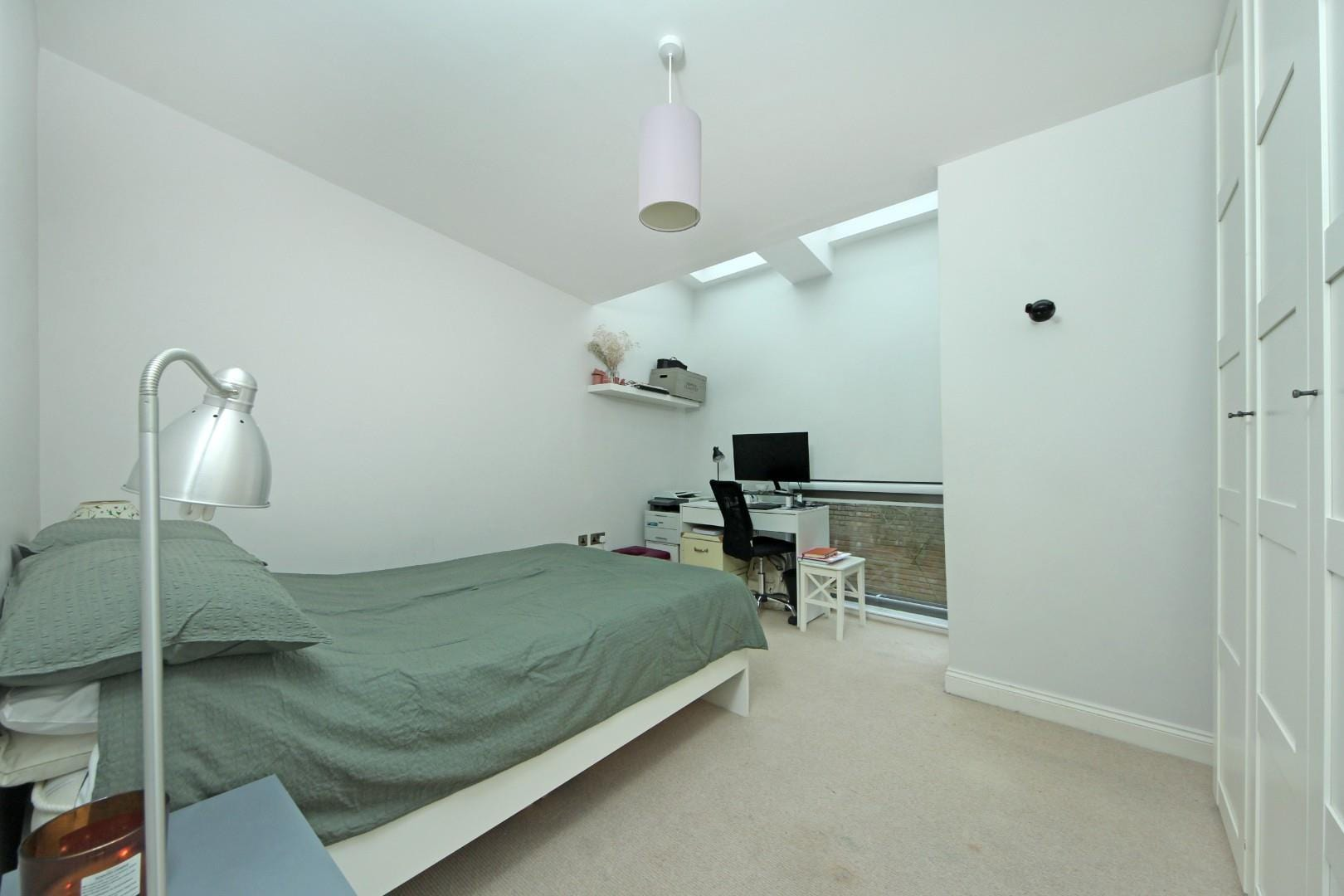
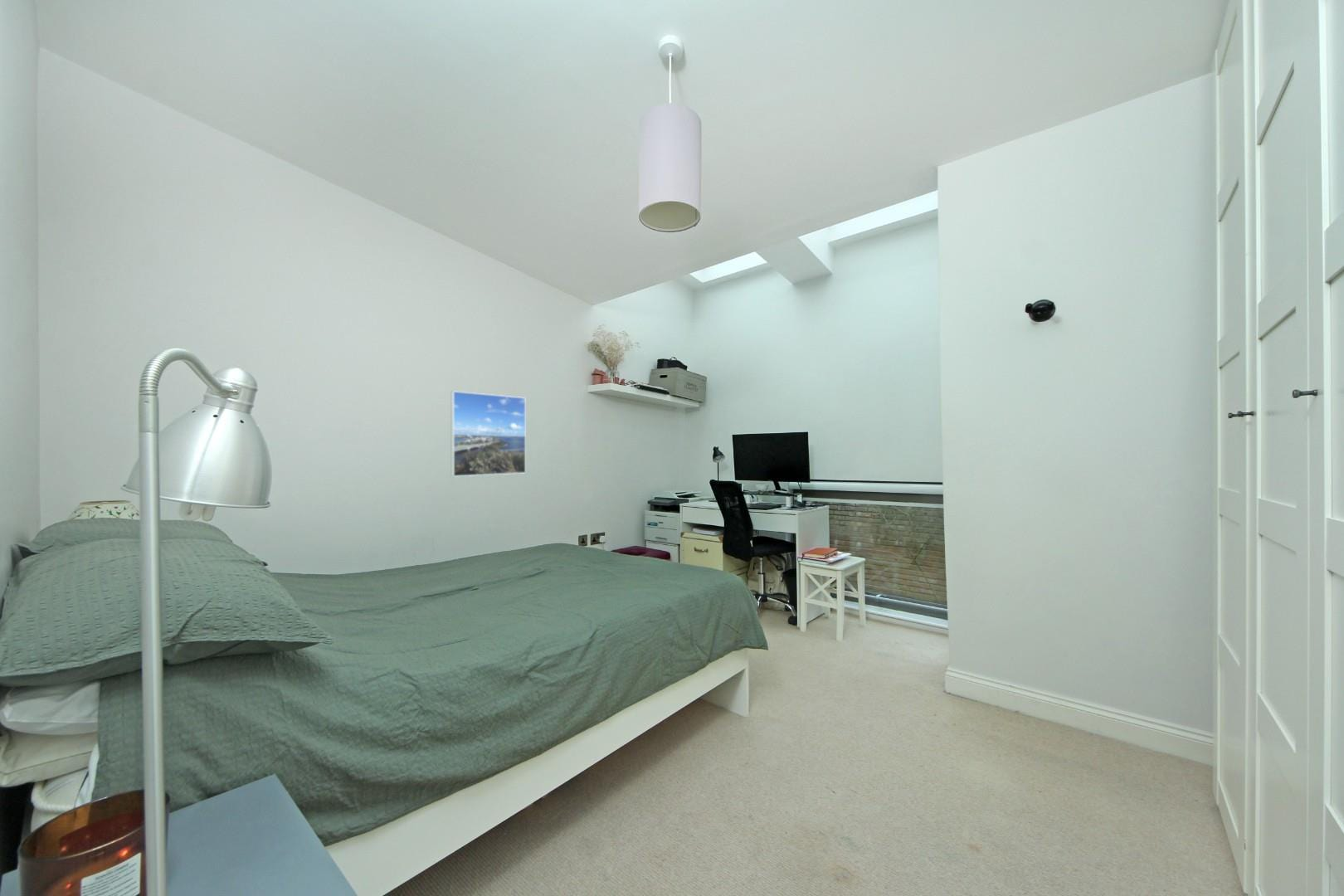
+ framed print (490, 434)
